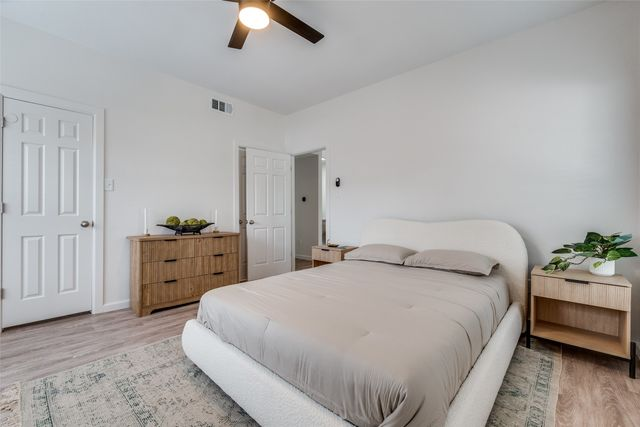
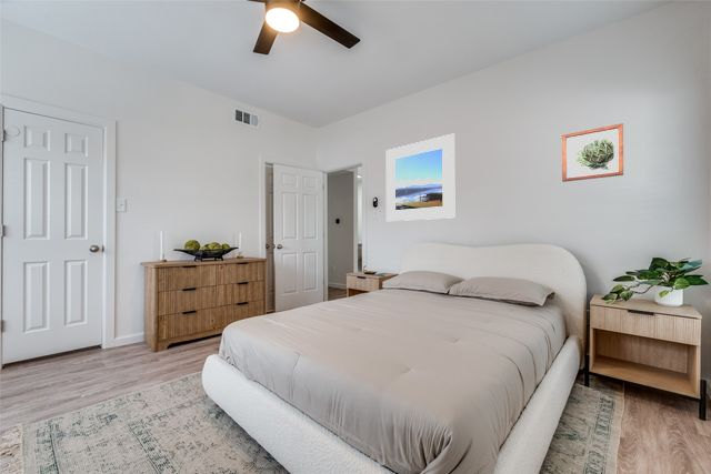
+ wall art (591, 153)
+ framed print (417, 181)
